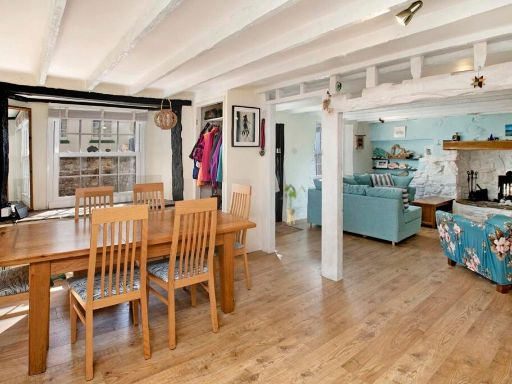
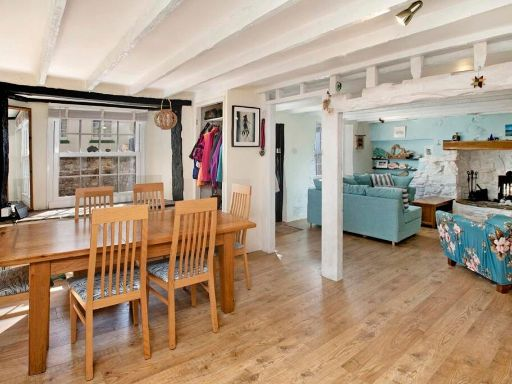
- house plant (291, 203)
